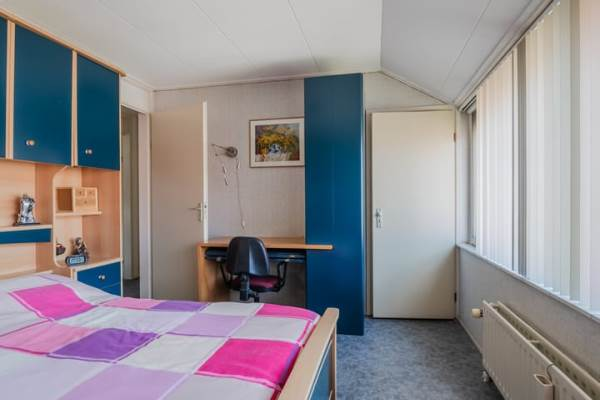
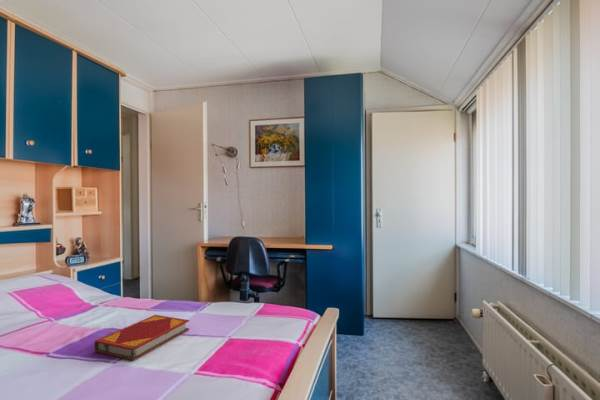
+ hardback book (145, 334)
